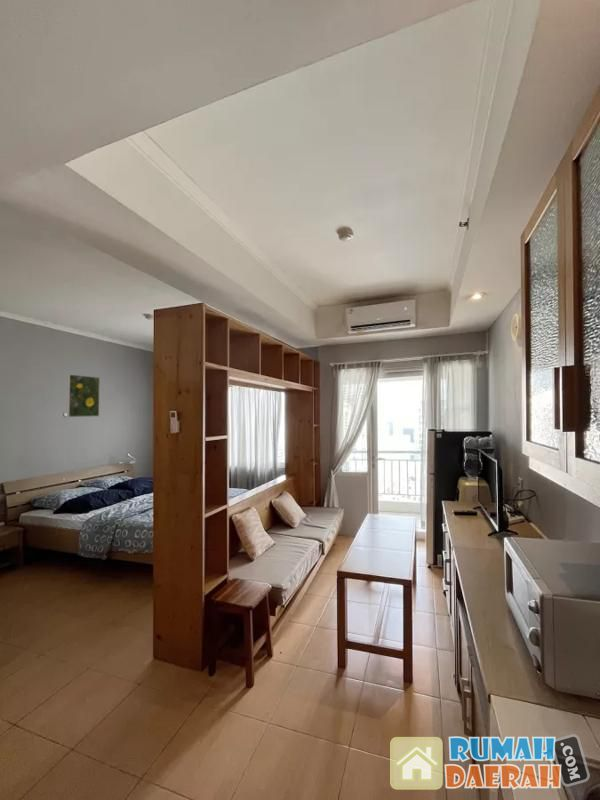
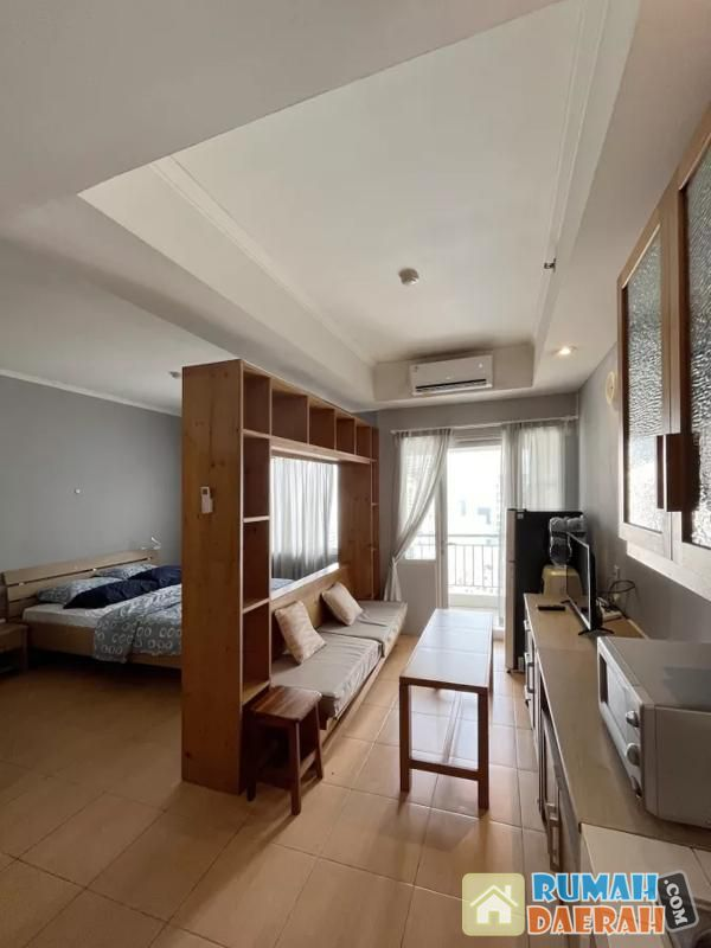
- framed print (84, 396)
